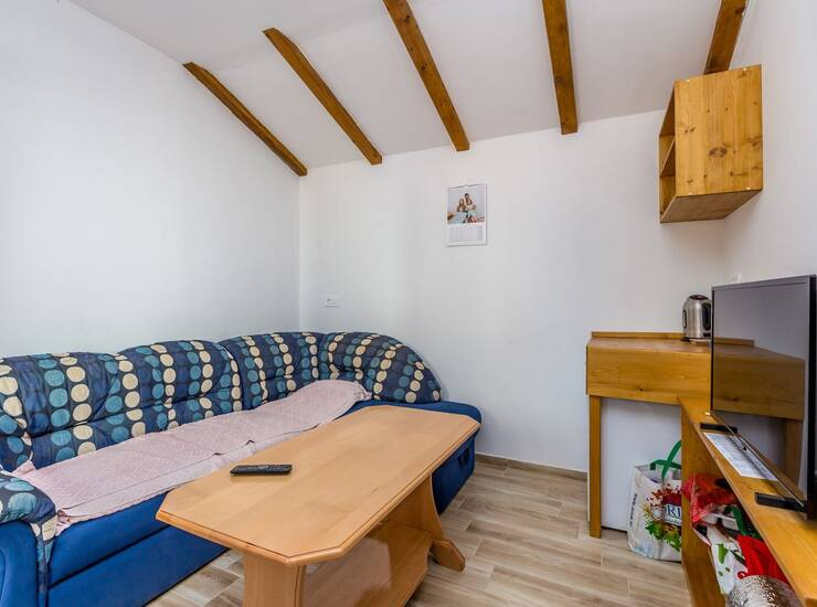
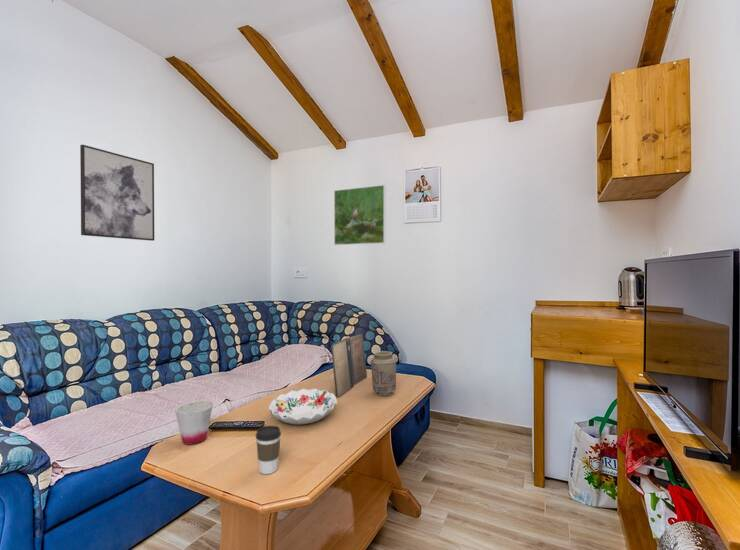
+ coffee cup (268, 449)
+ vase (383, 372)
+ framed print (359, 216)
+ wall art (120, 196)
+ cup (194, 423)
+ book (347, 362)
+ decorative bowl (303, 407)
